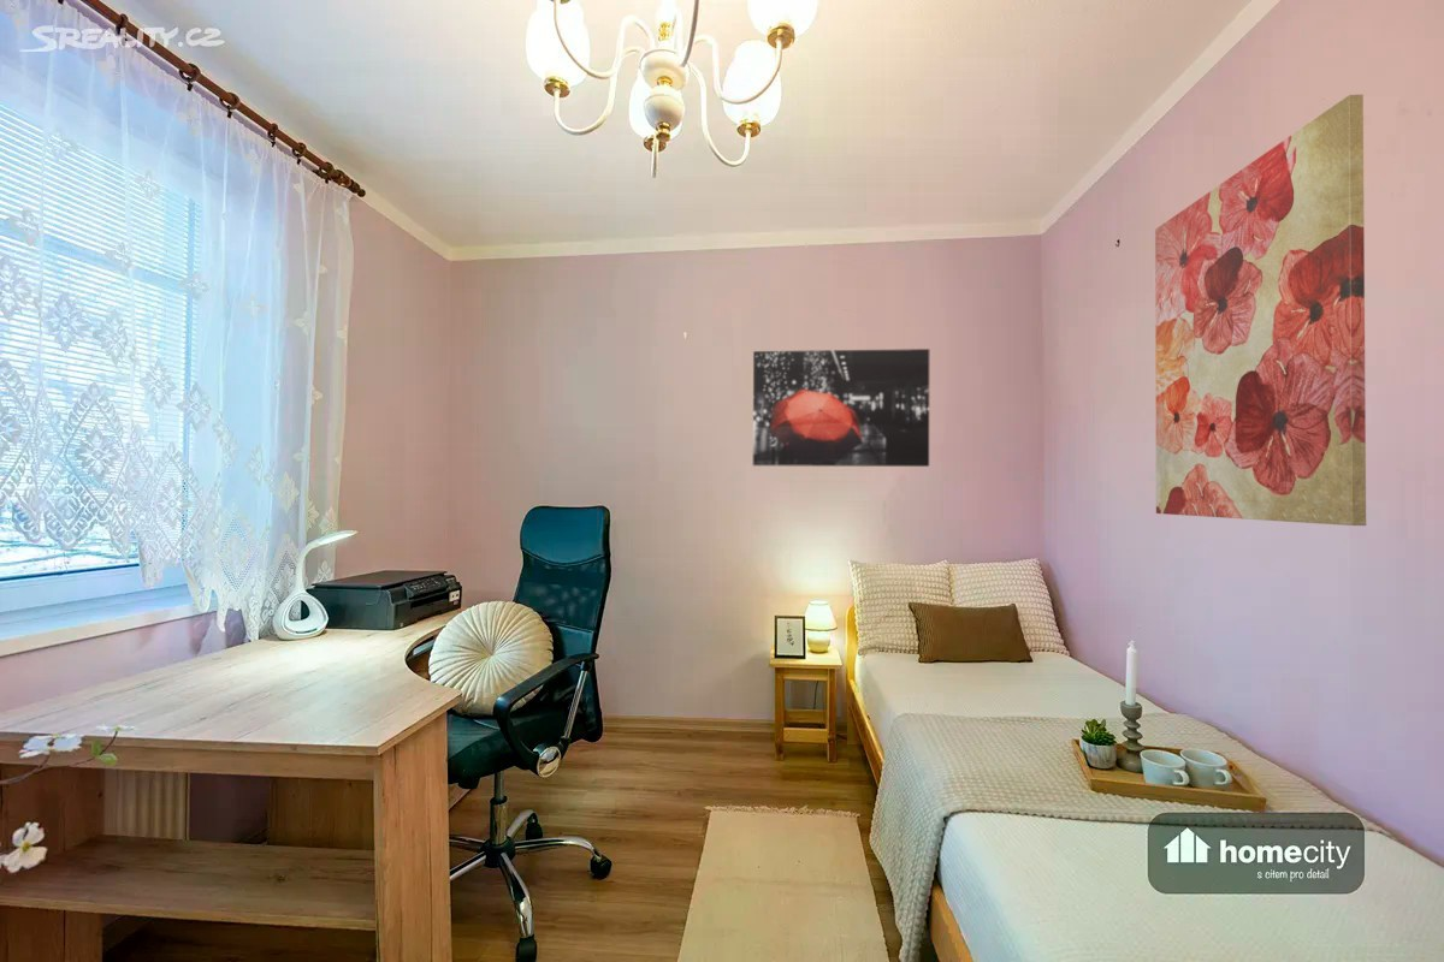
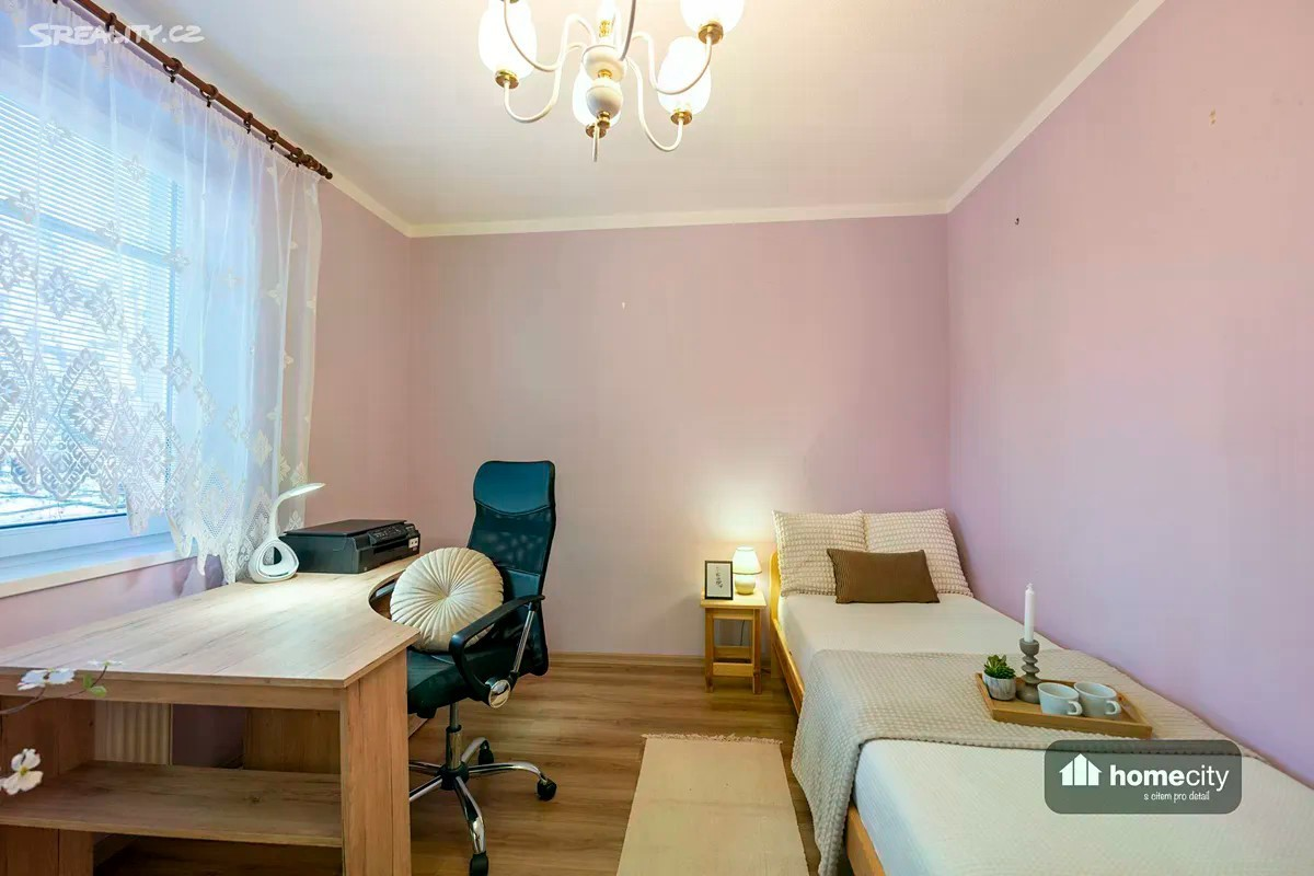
- wall art (1238, 345)
- wall art (839, 408)
